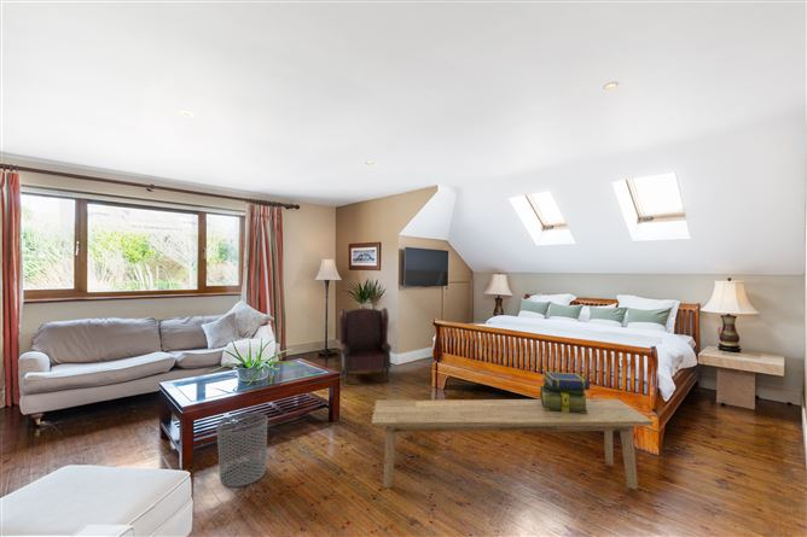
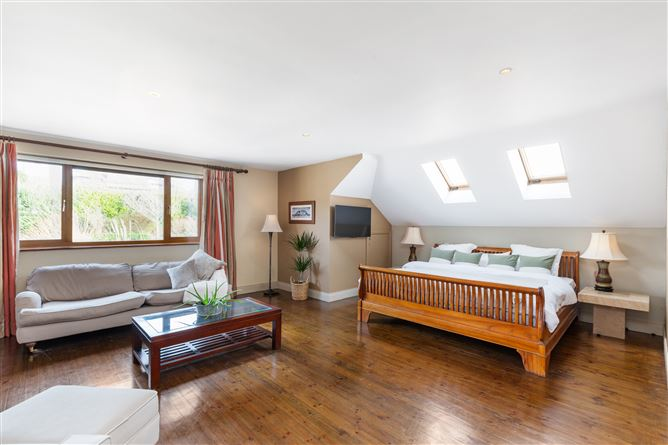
- armchair (365, 343)
- stack of books (563, 390)
- bench (504, 430)
- waste bin (243, 448)
